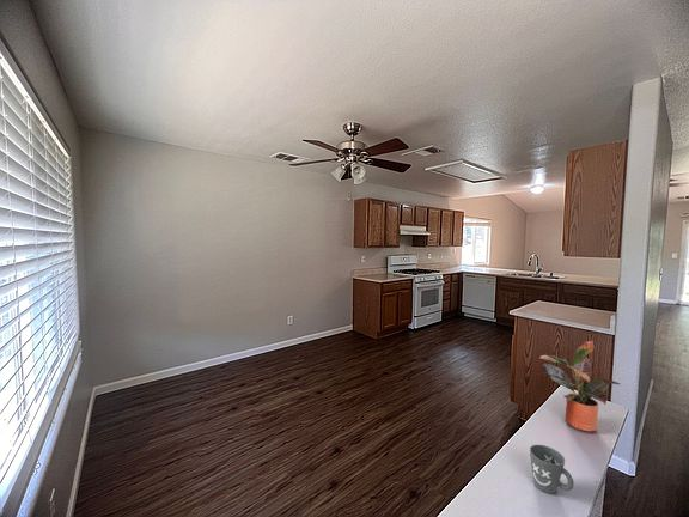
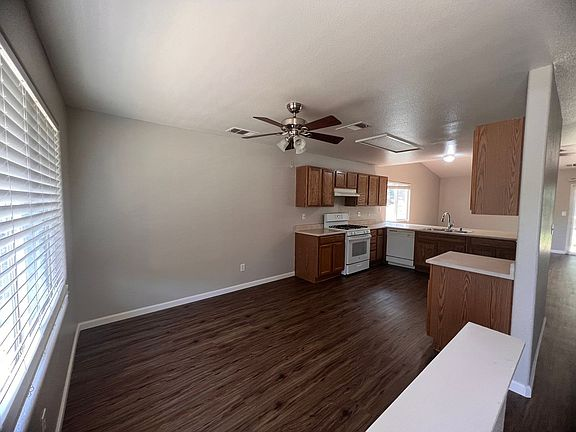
- mug (550, 473)
- potted plant (573, 384)
